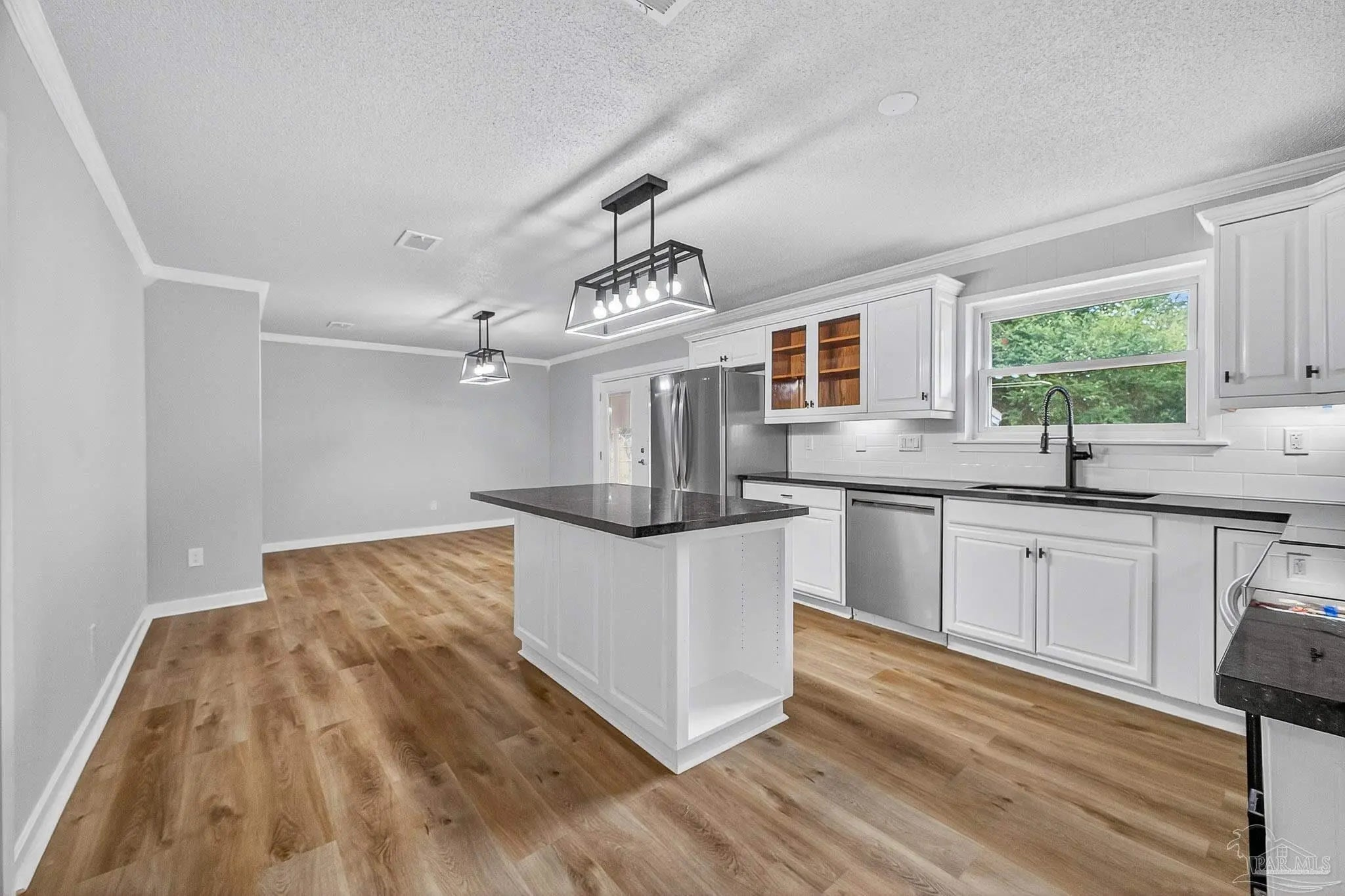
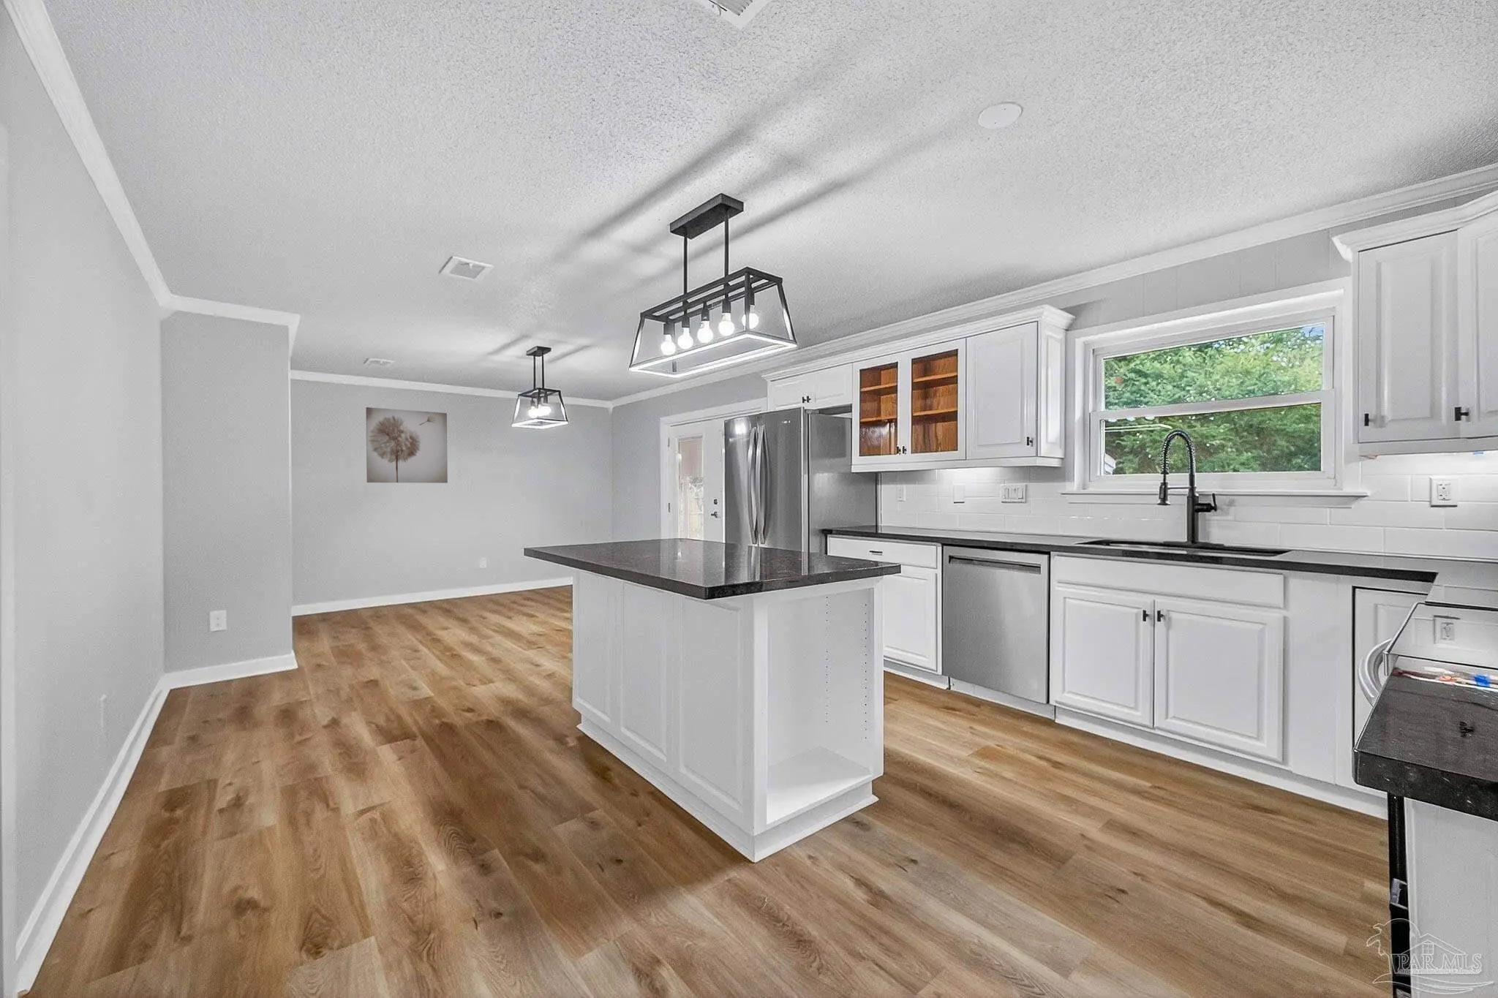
+ wall art (408, 446)
